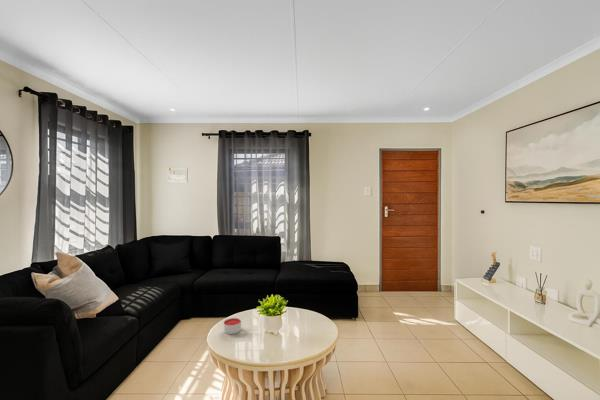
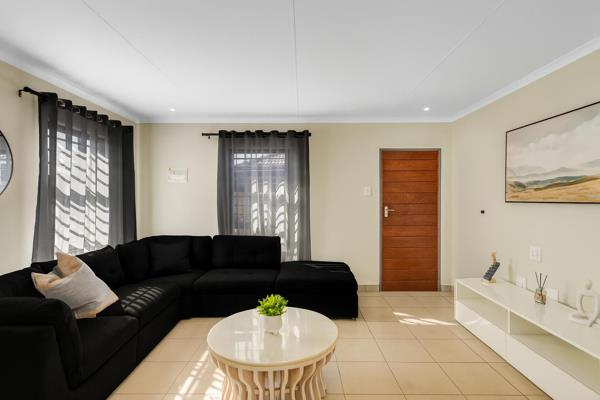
- candle (232, 325)
